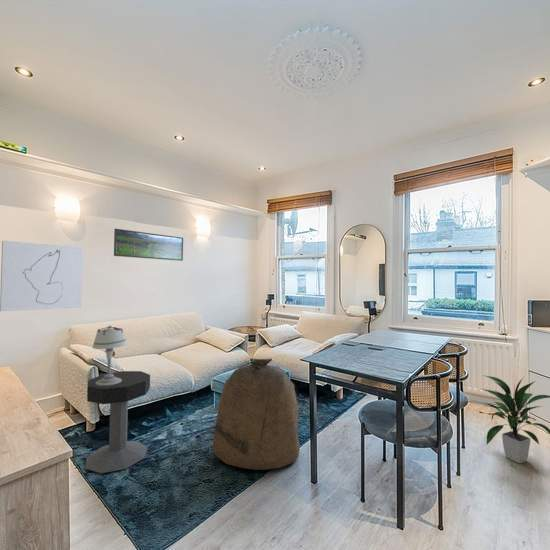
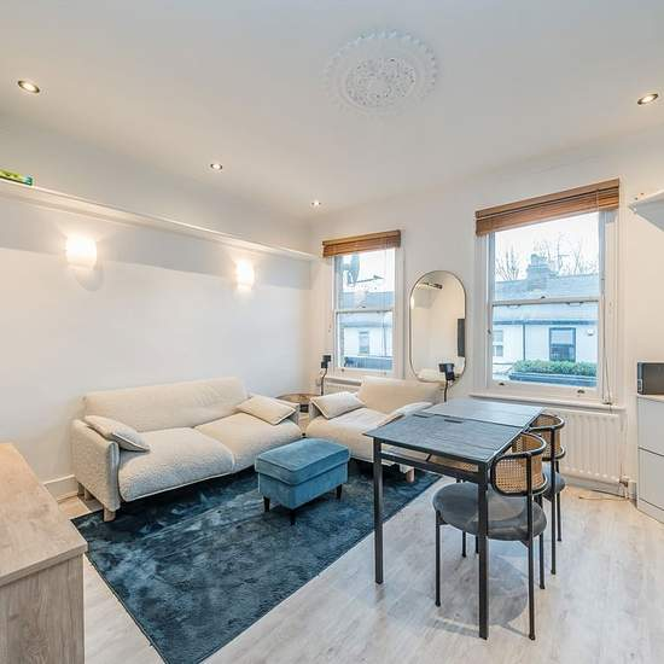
- bag (257, 406)
- indoor plant (512, 415)
- side table (119, 416)
- table lamp (110, 353)
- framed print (151, 246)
- wall art (44, 276)
